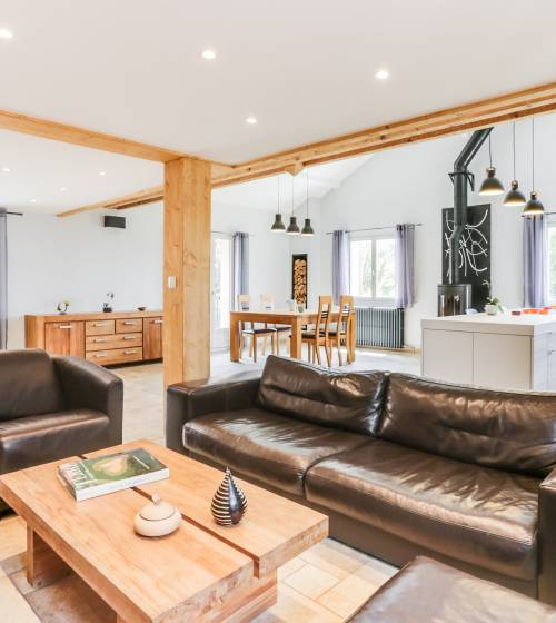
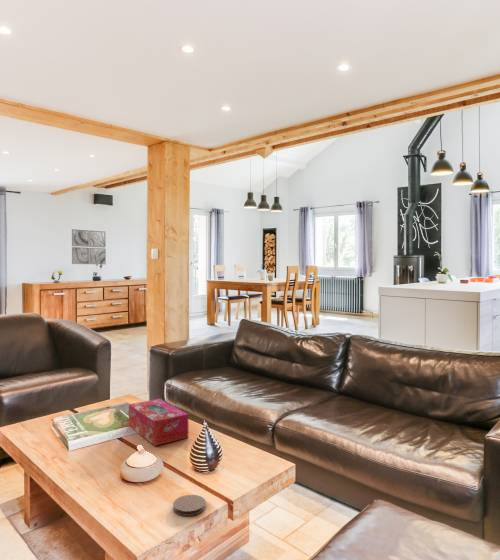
+ wall art (89, 246)
+ tissue box (157, 420)
+ coaster (189, 504)
